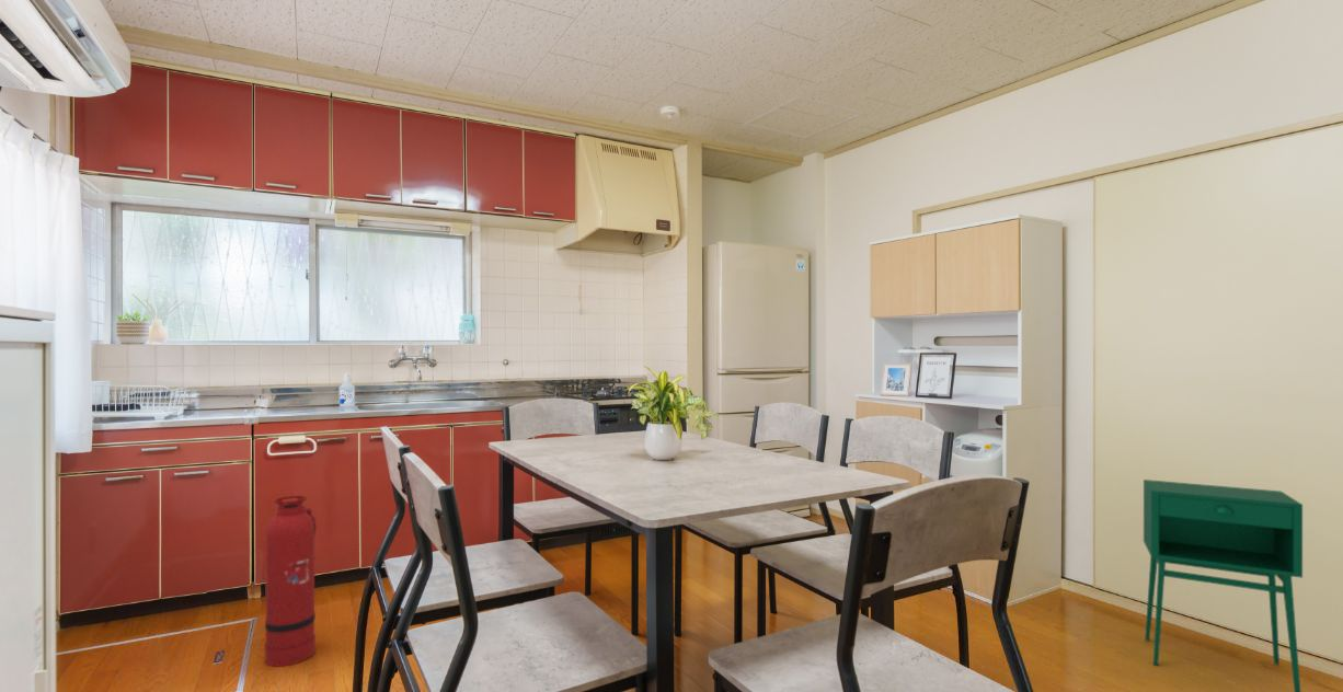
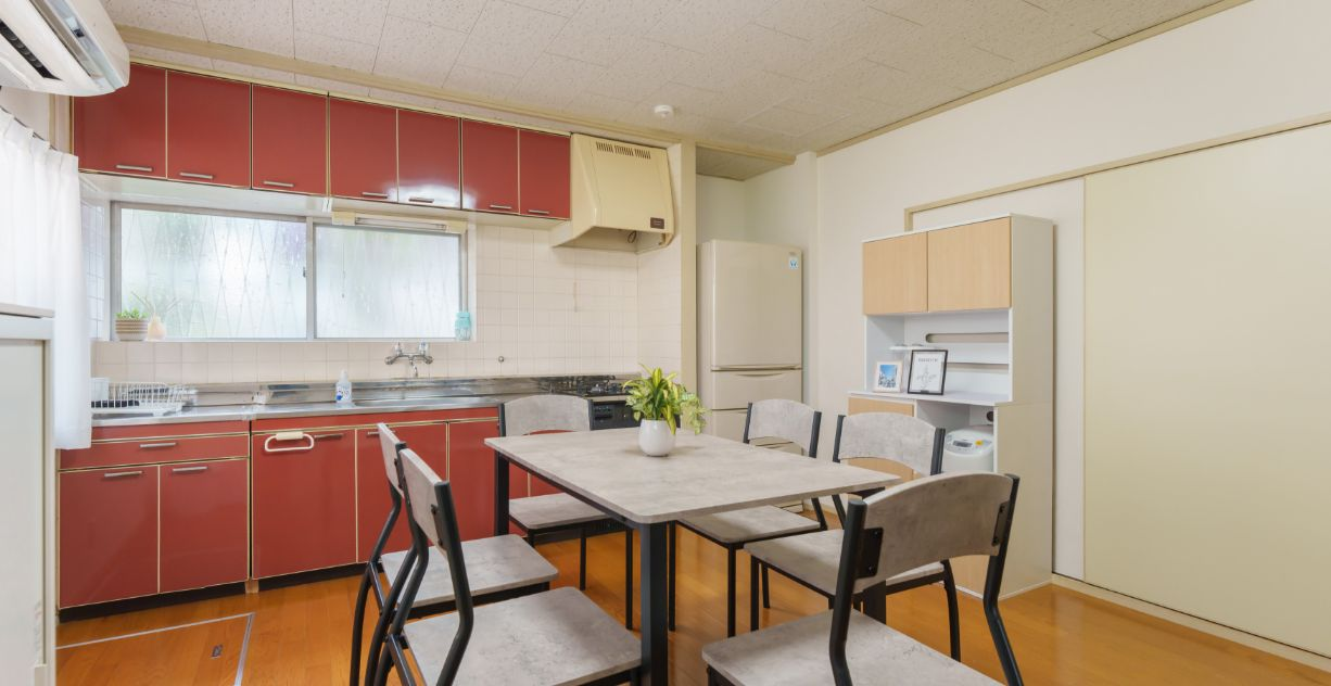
- storage cabinet (1216, 577)
- fire extinguisher (295, 575)
